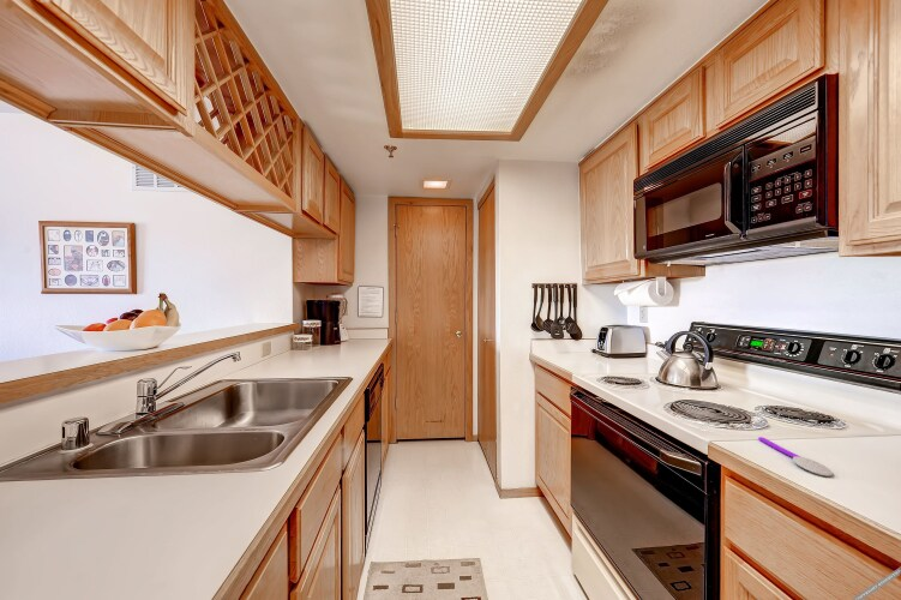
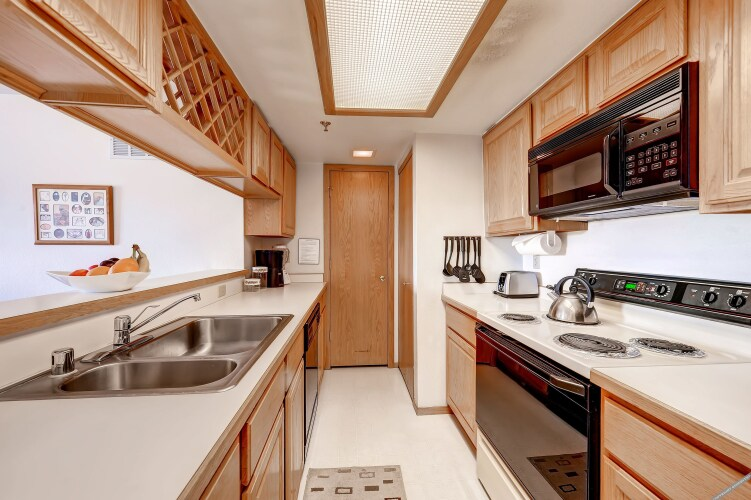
- spoon (789, 452)
